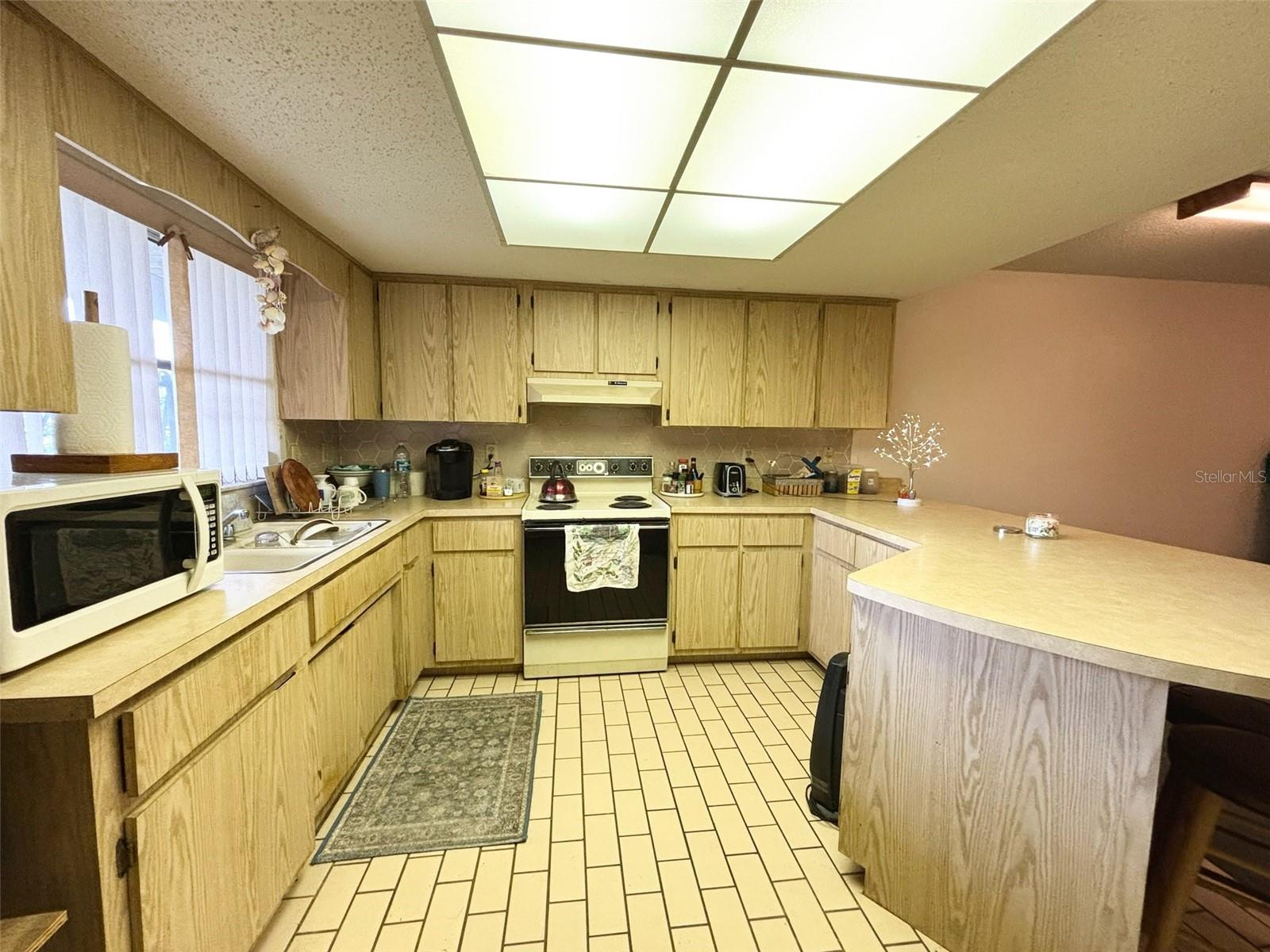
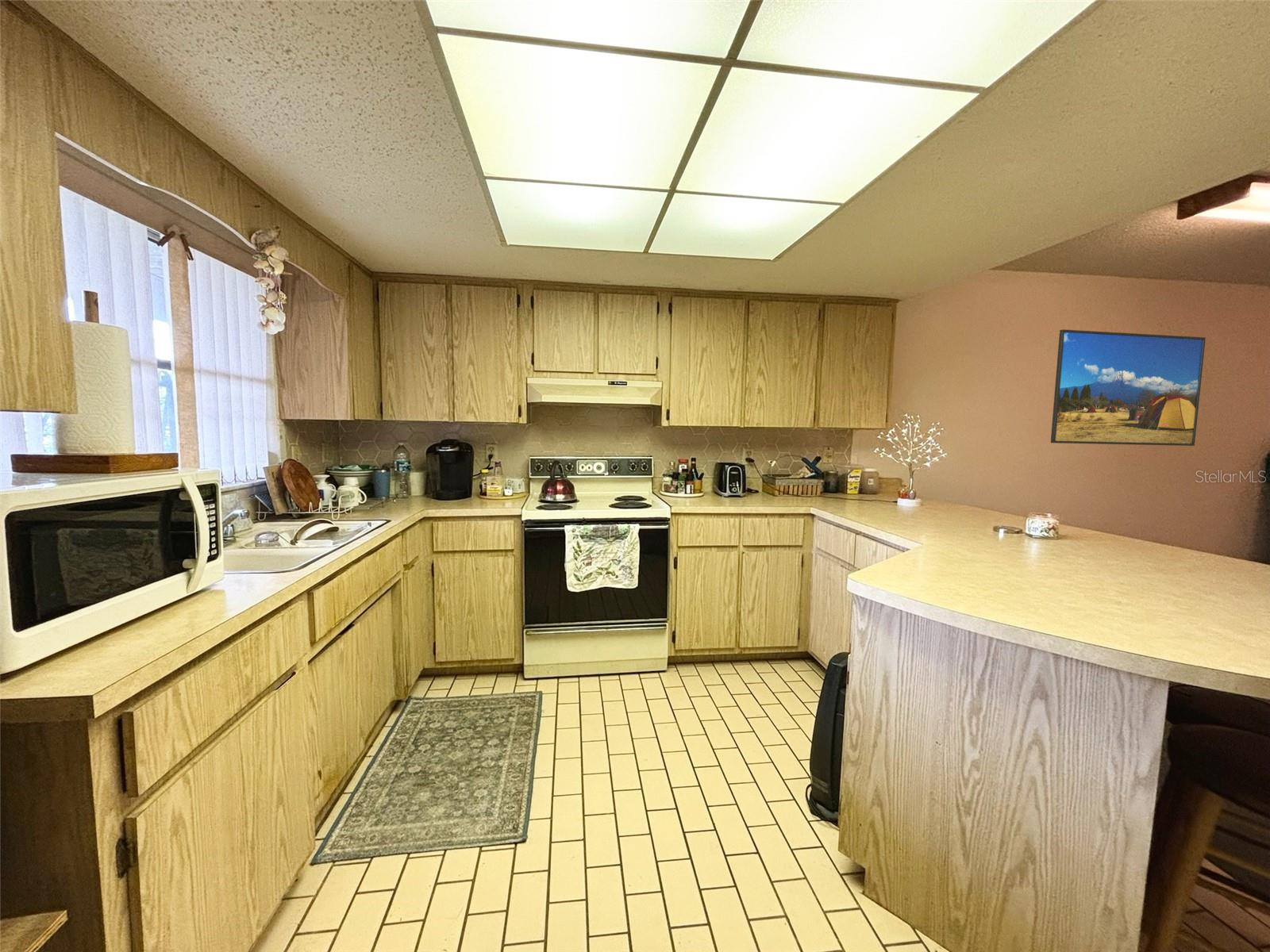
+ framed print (1129, 390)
